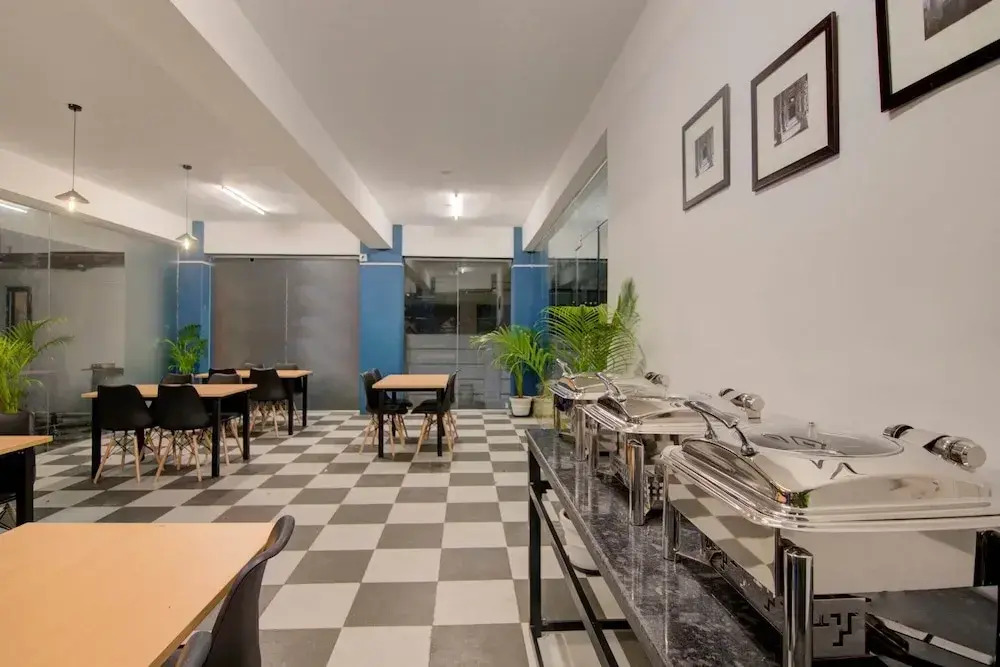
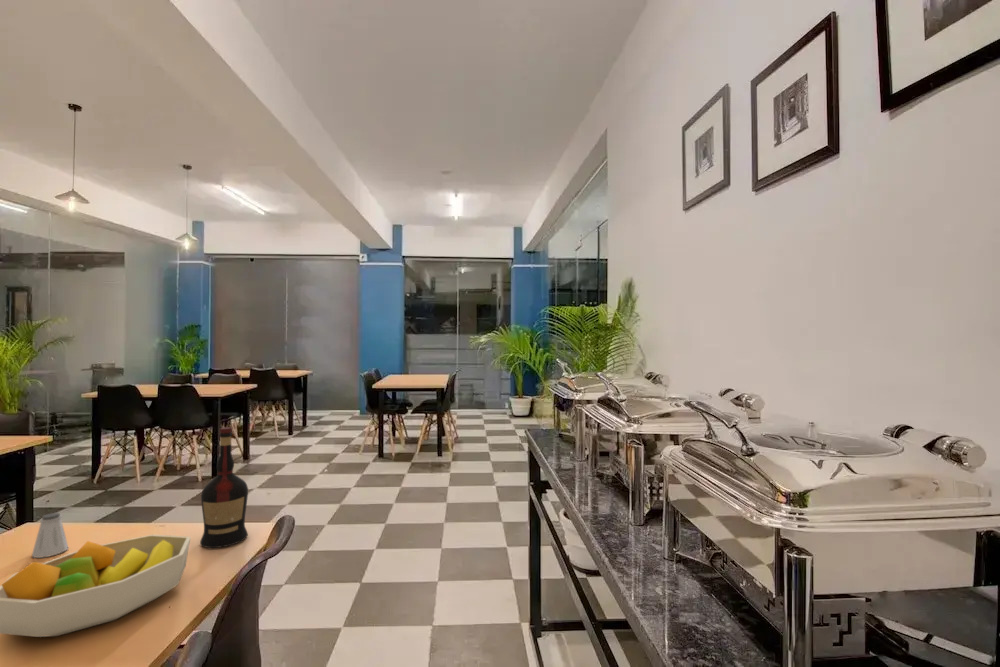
+ saltshaker (50, 533)
+ liquor (225, 484)
+ fruit bowl (101, 575)
